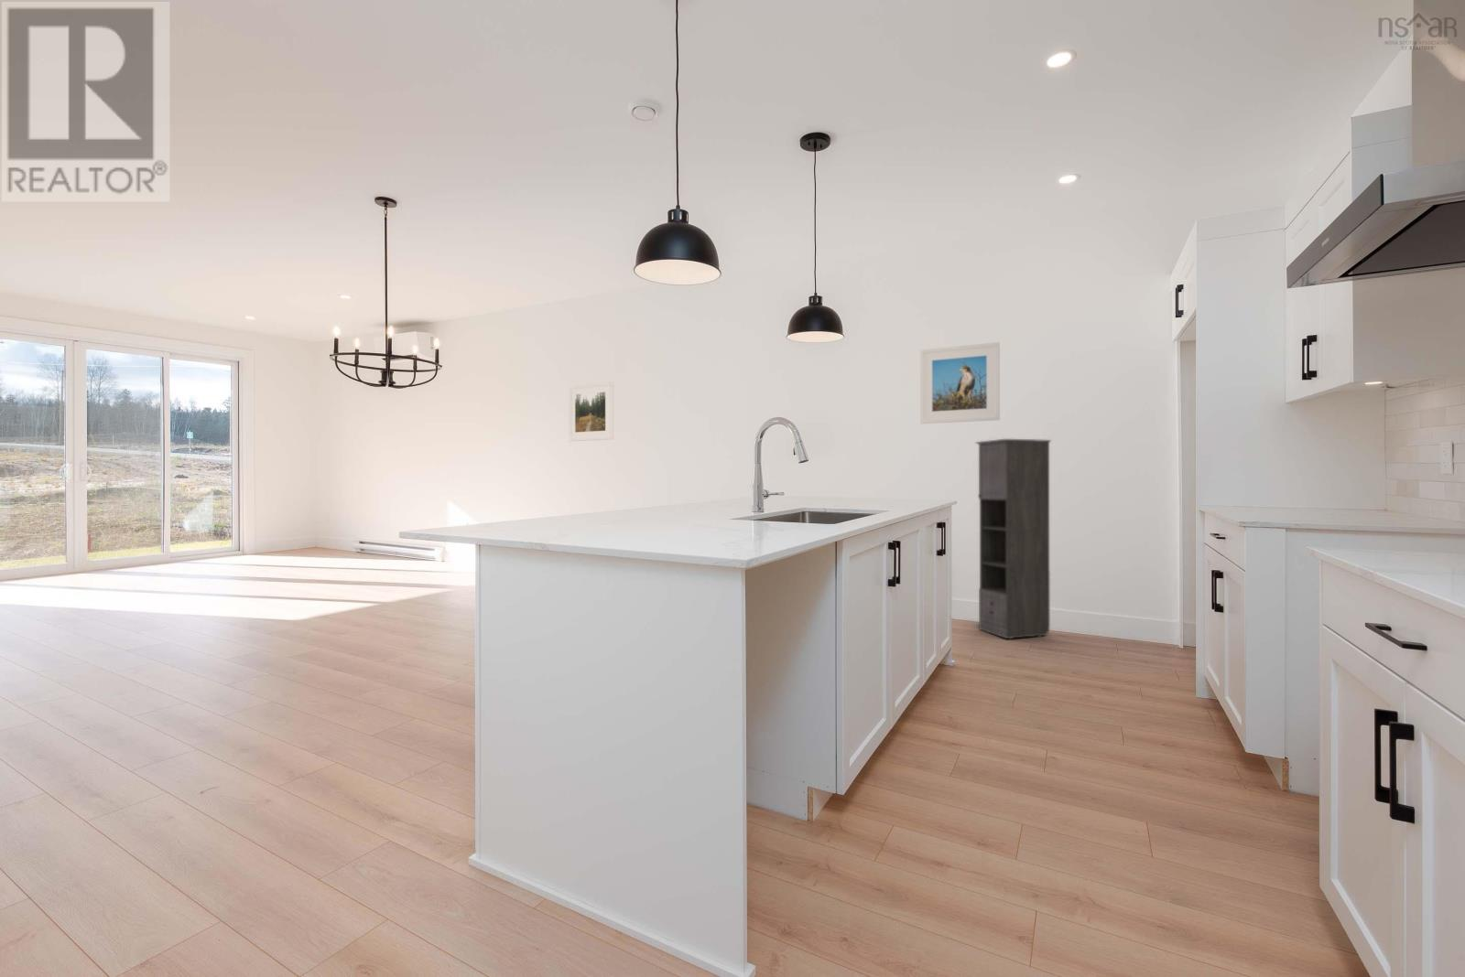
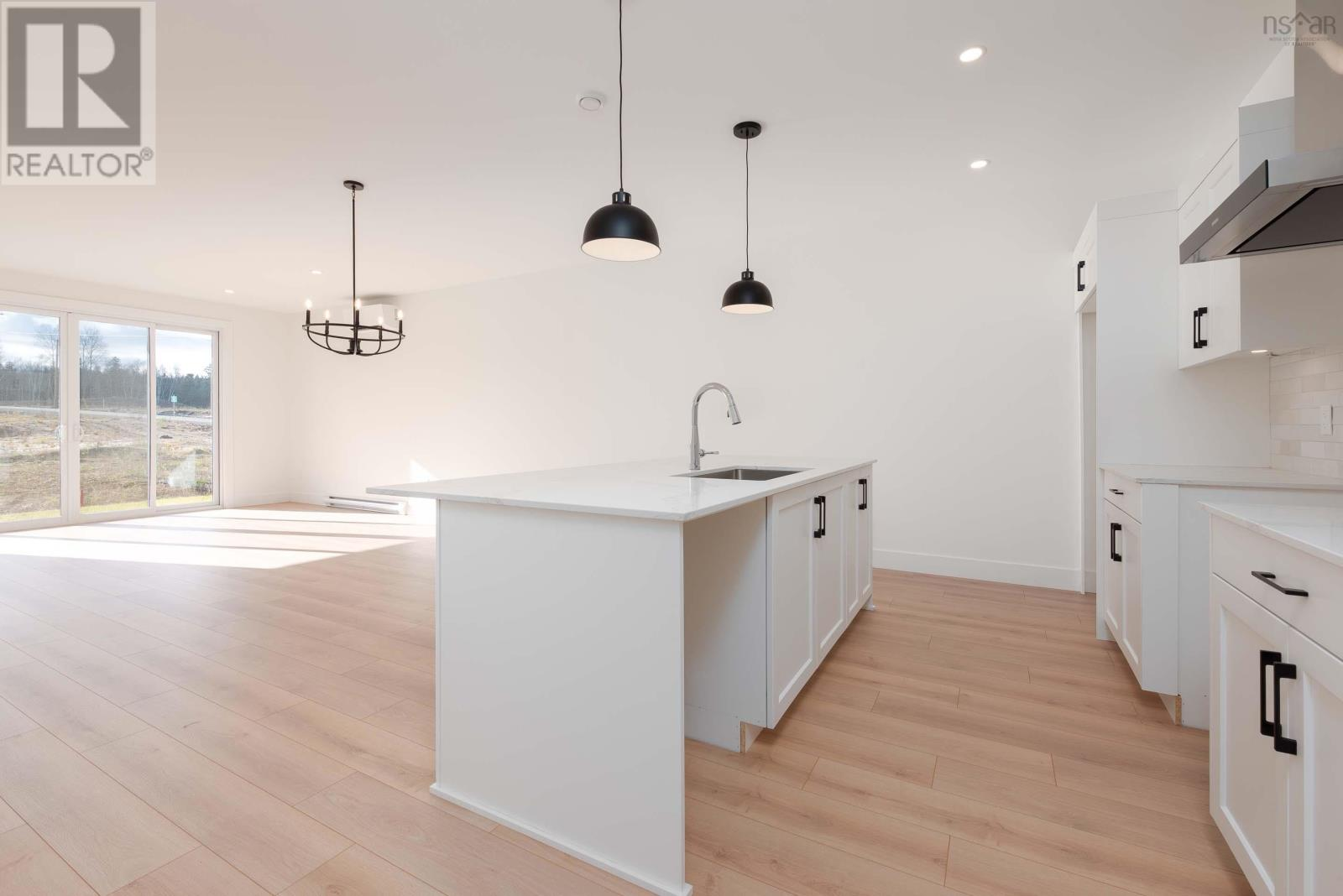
- storage cabinet (1012, 536)
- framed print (959, 384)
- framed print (590, 412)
